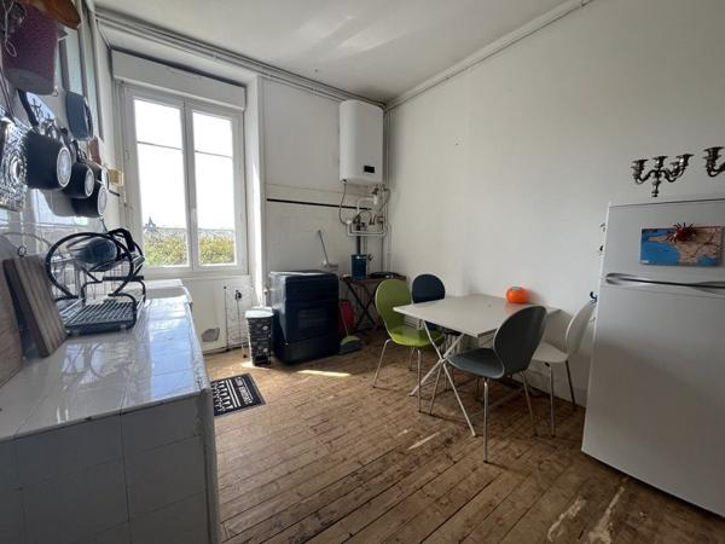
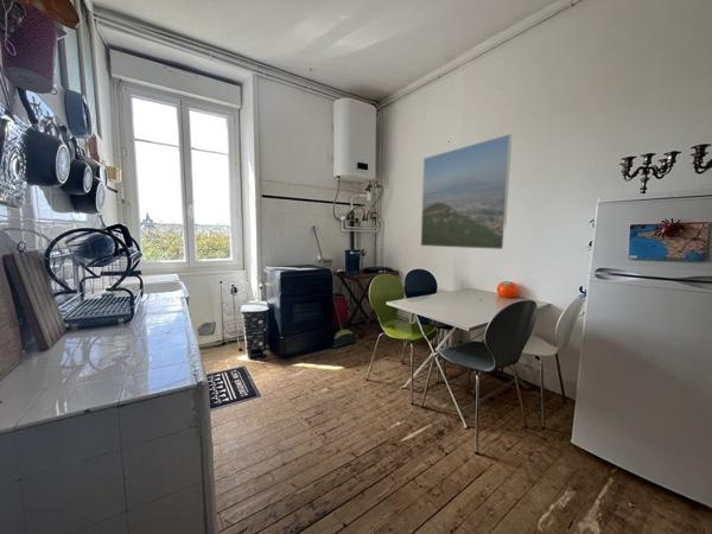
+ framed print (459, 198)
